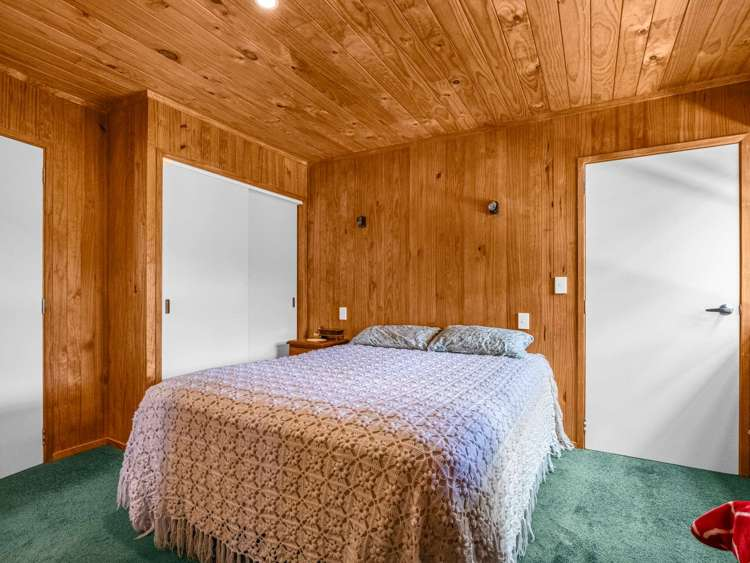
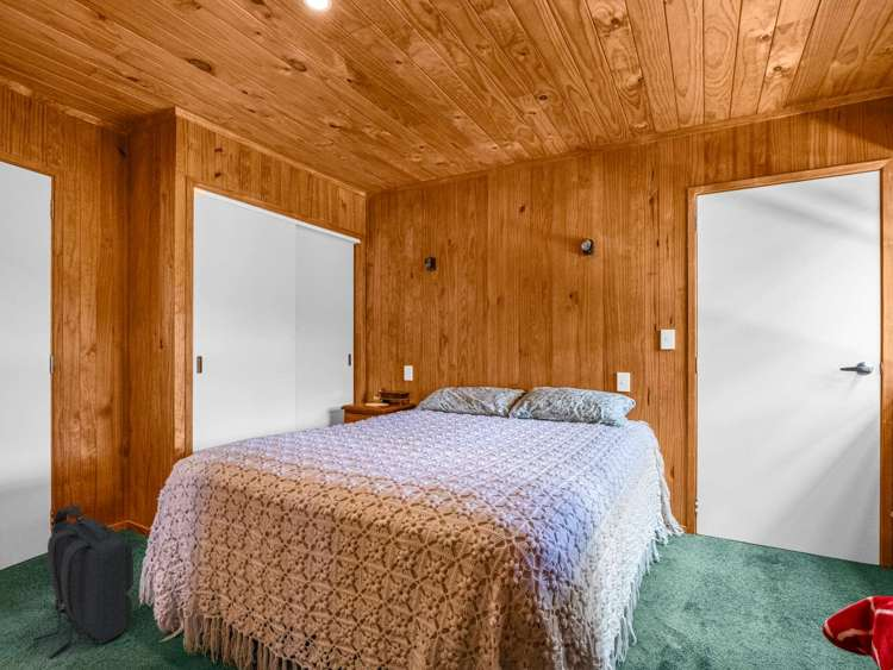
+ backpack (76, 571)
